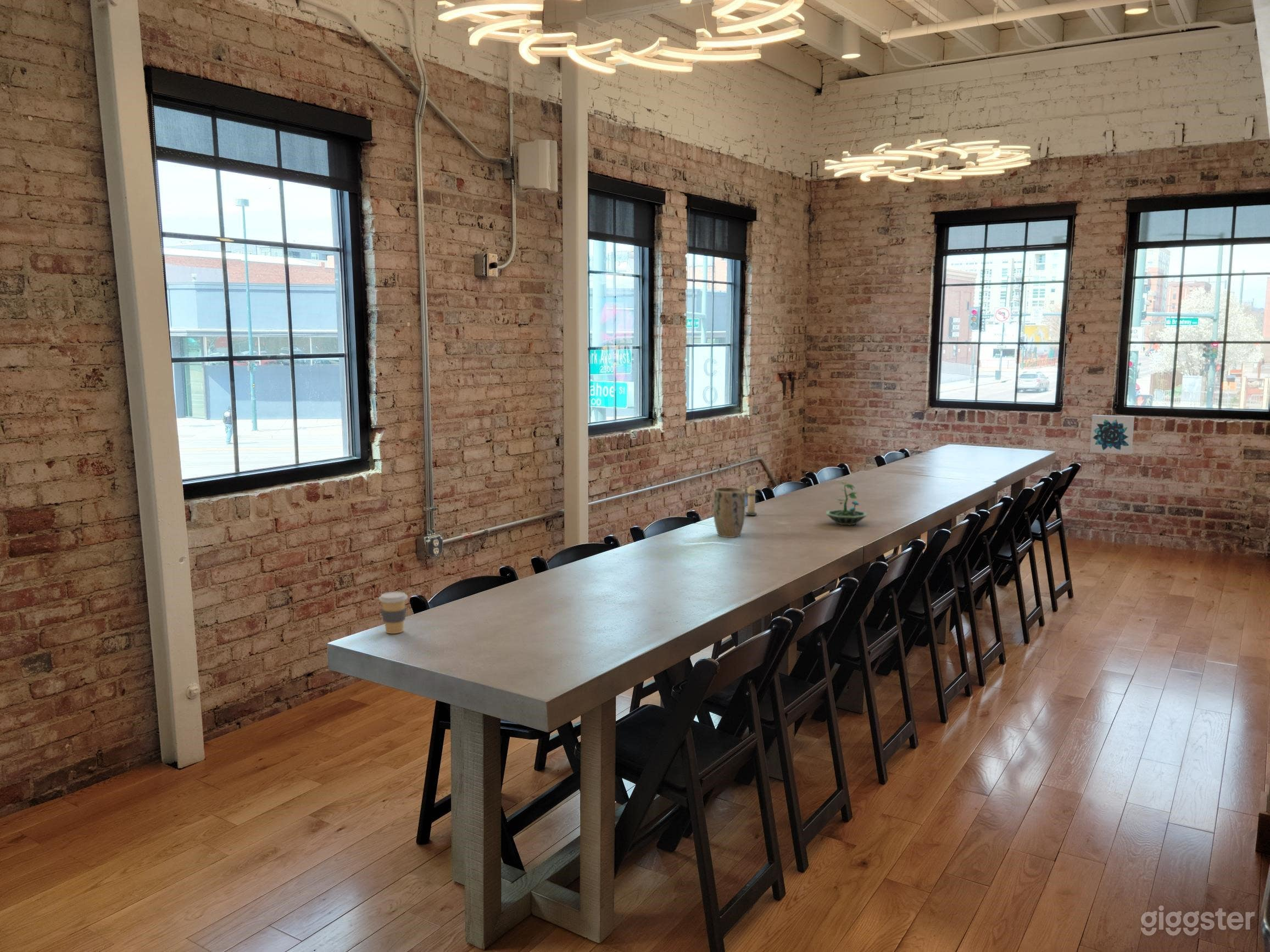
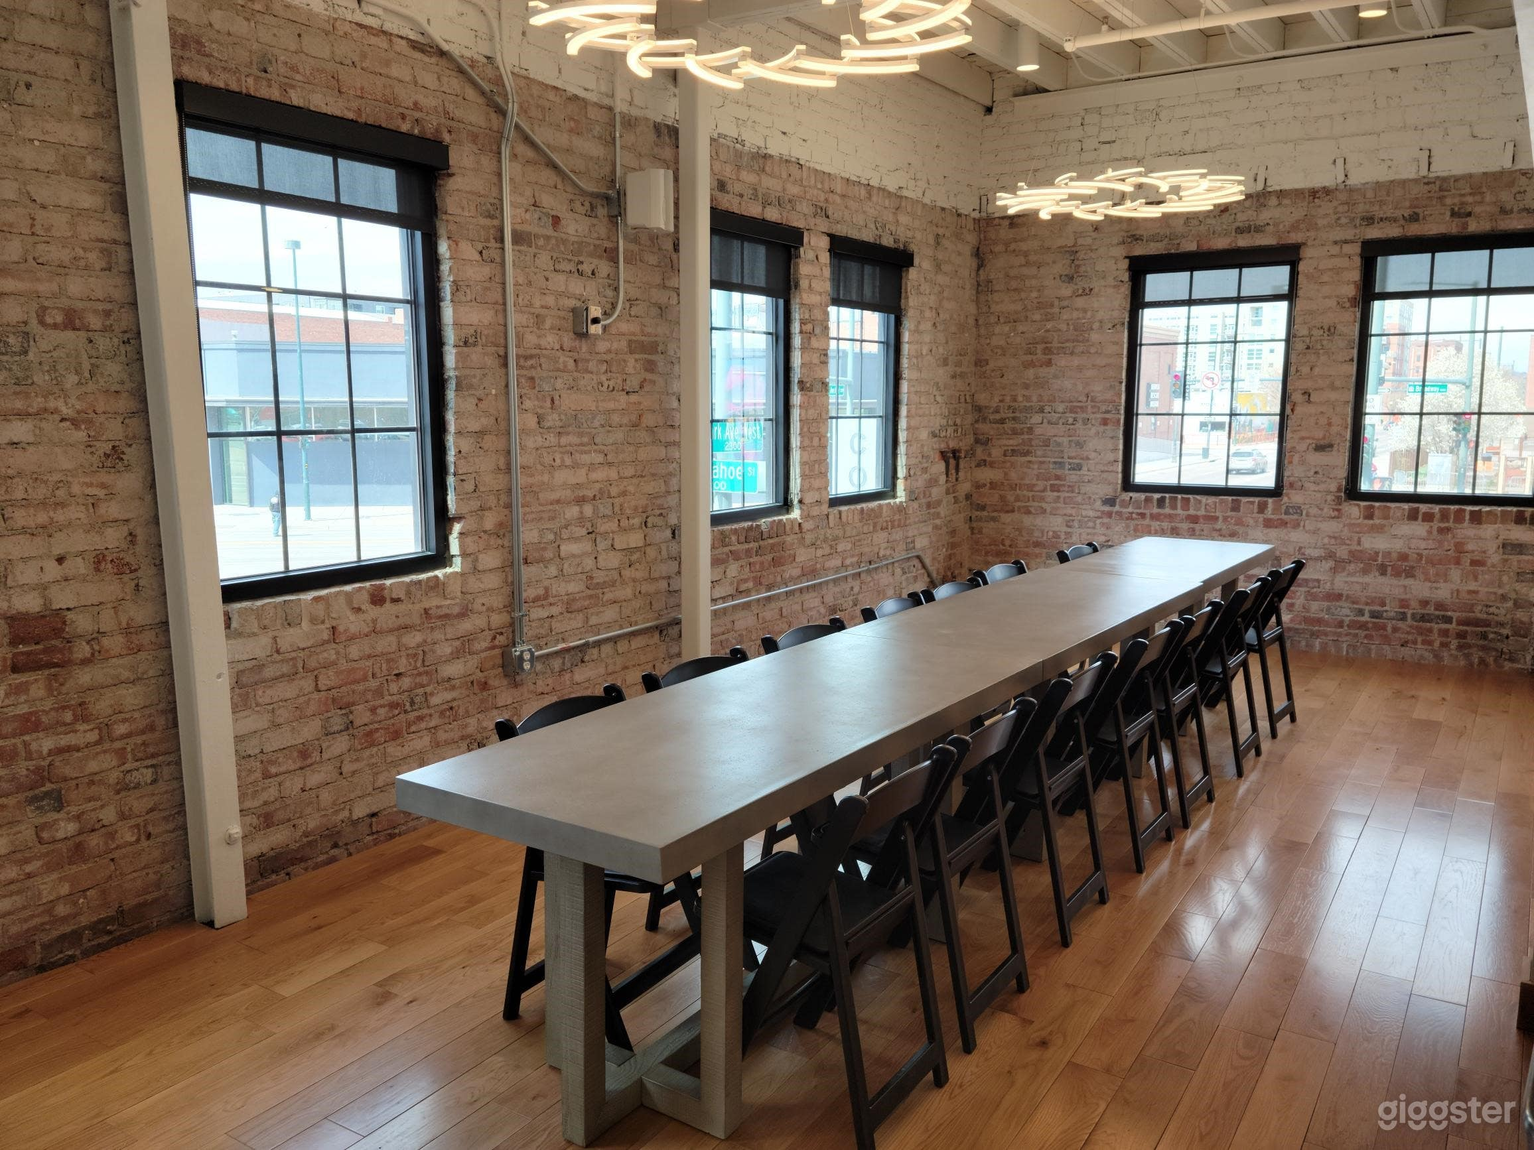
- wall art (1112, 434)
- plant pot (728, 512)
- terrarium (845, 490)
- coffee cup (394, 613)
- candle (751, 499)
